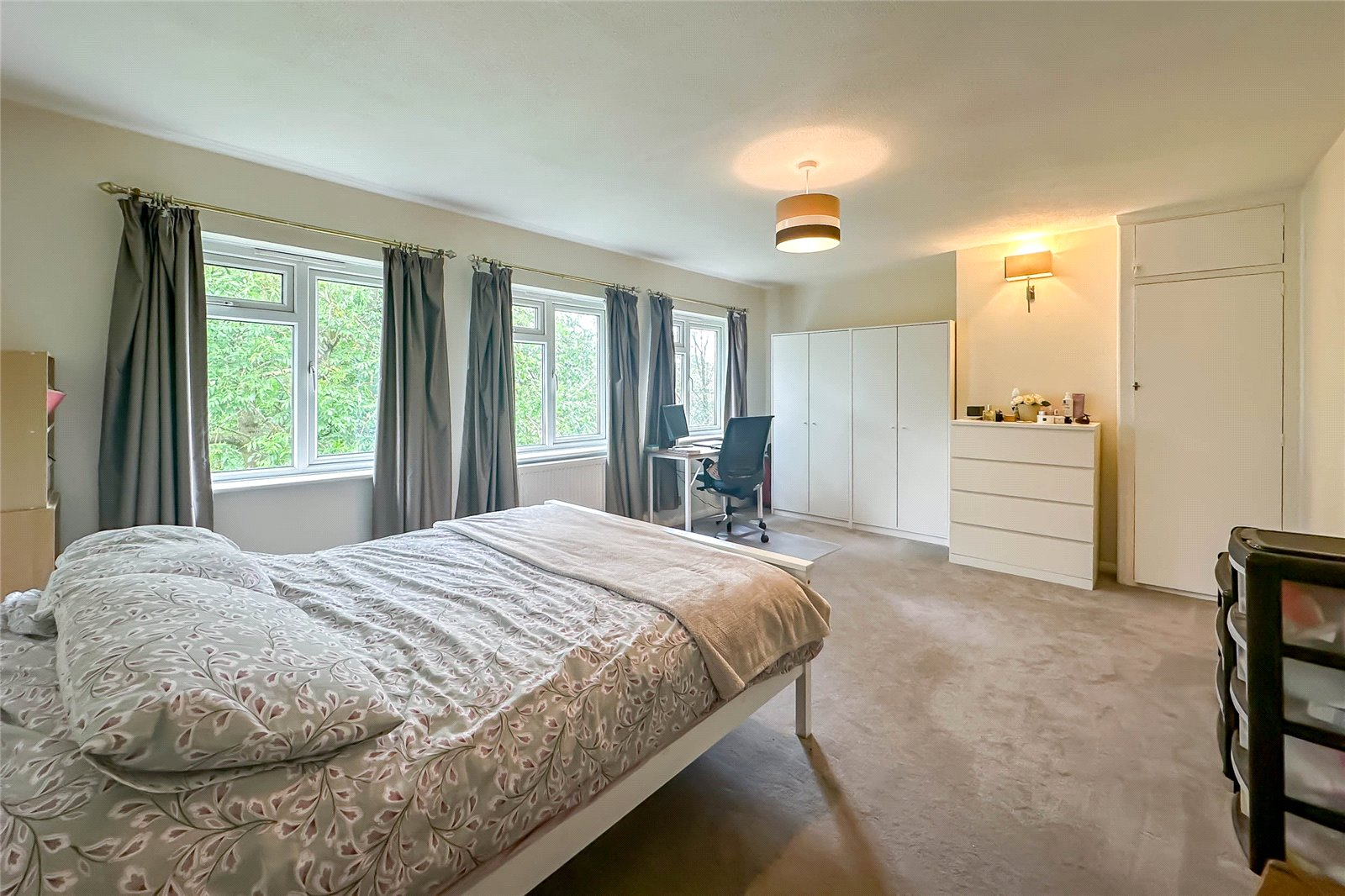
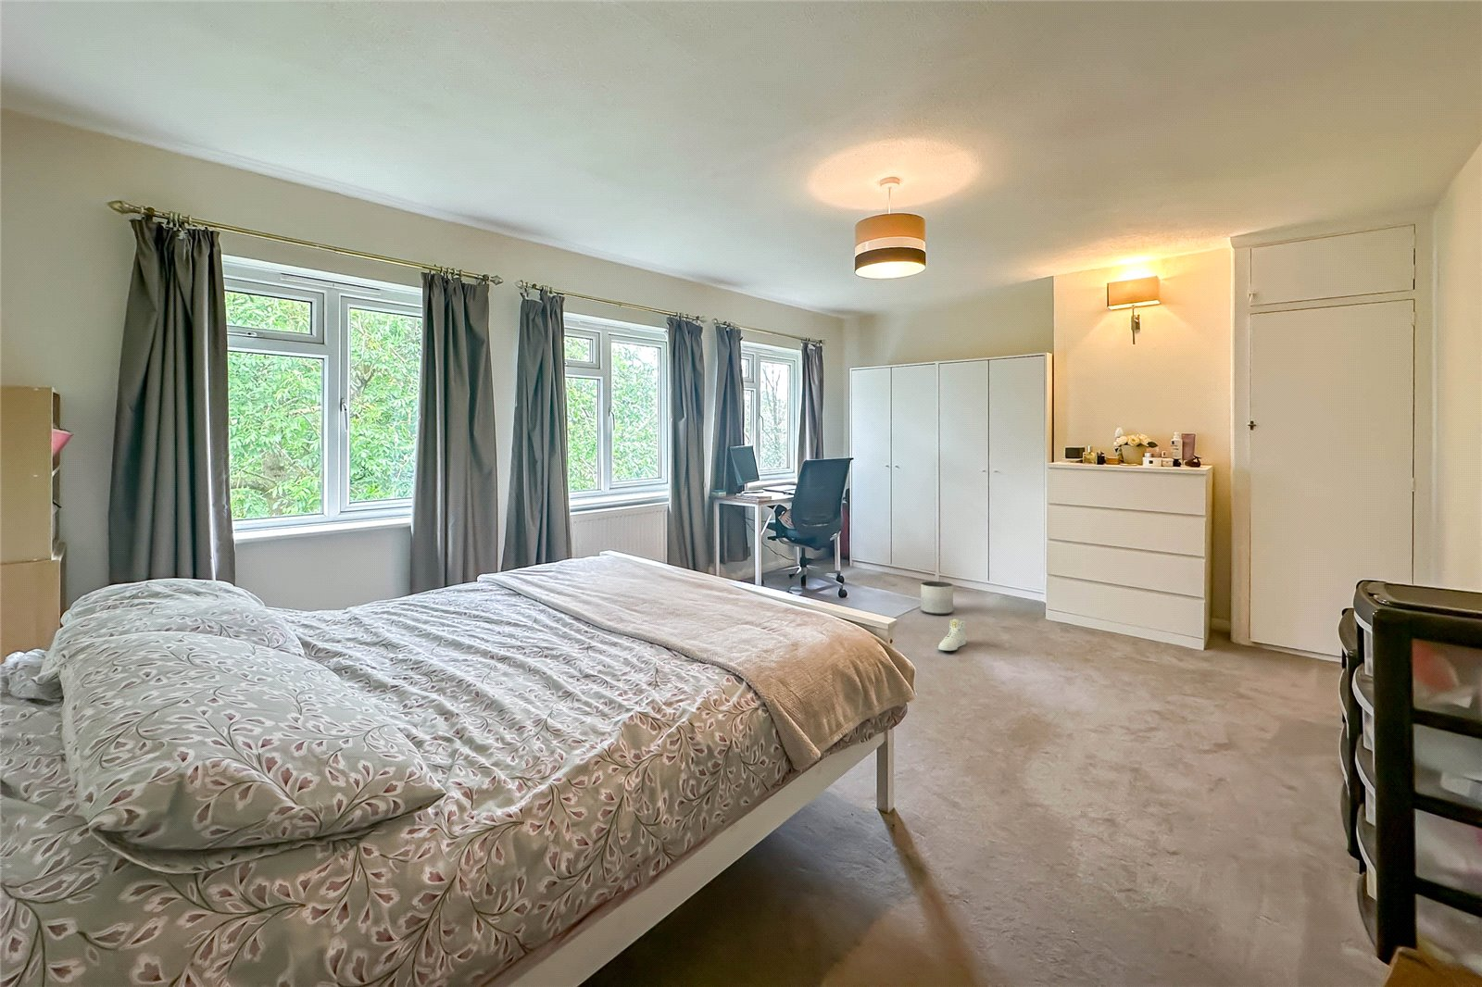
+ planter (937, 597)
+ sneaker (951, 633)
